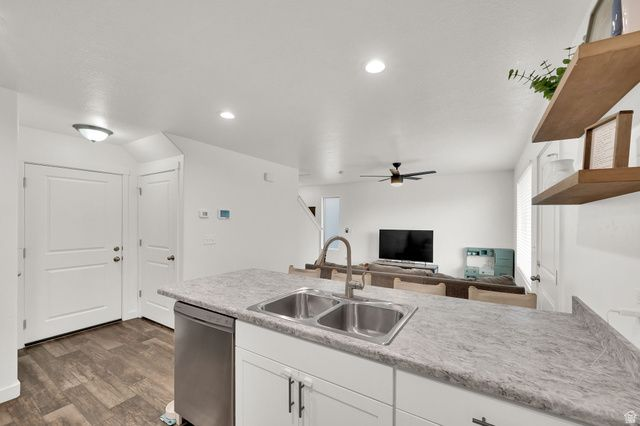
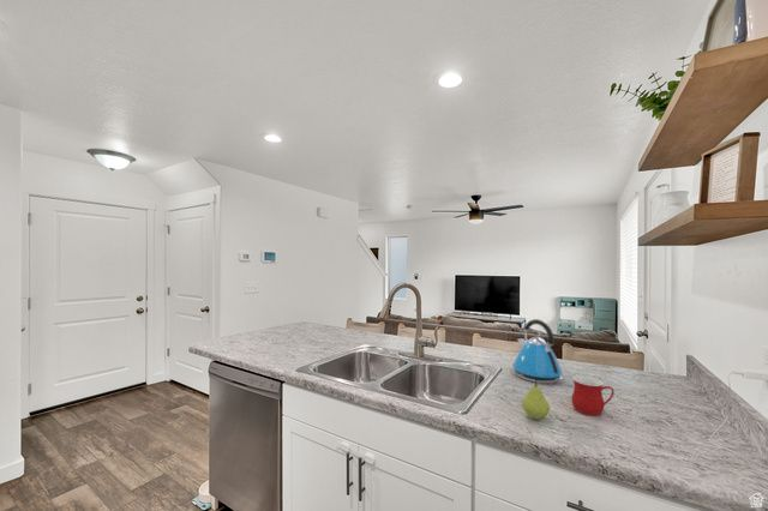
+ kettle (538, 348)
+ fruit (535, 398)
+ mug (592, 396)
